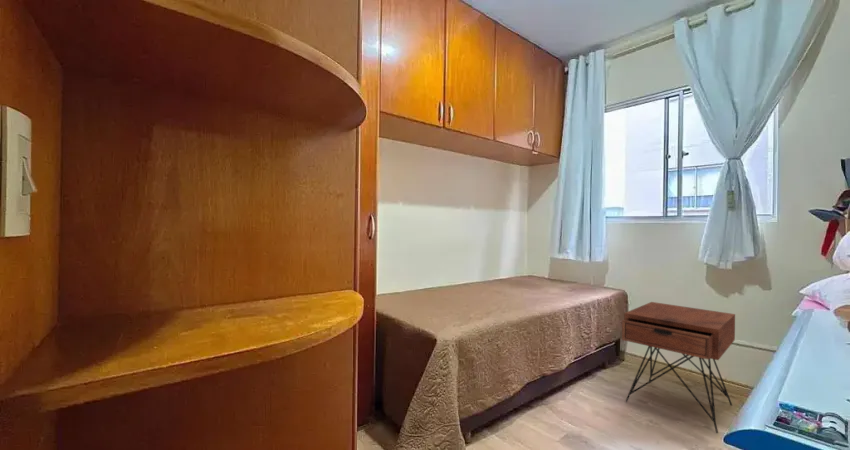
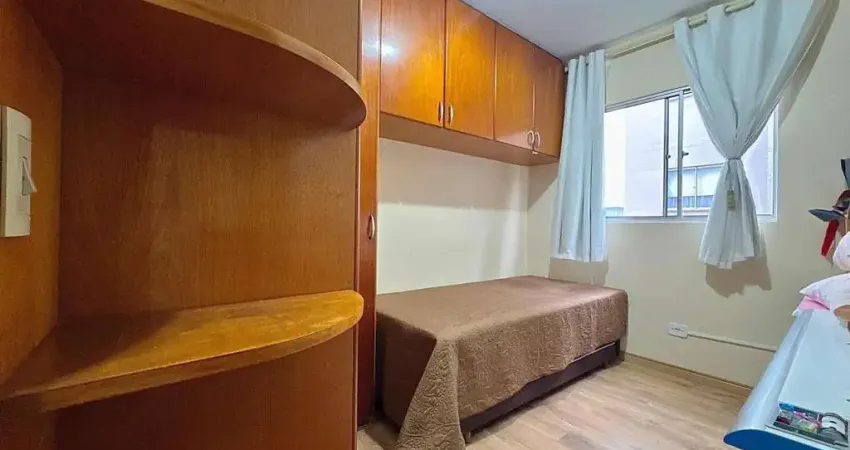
- nightstand (677, 360)
